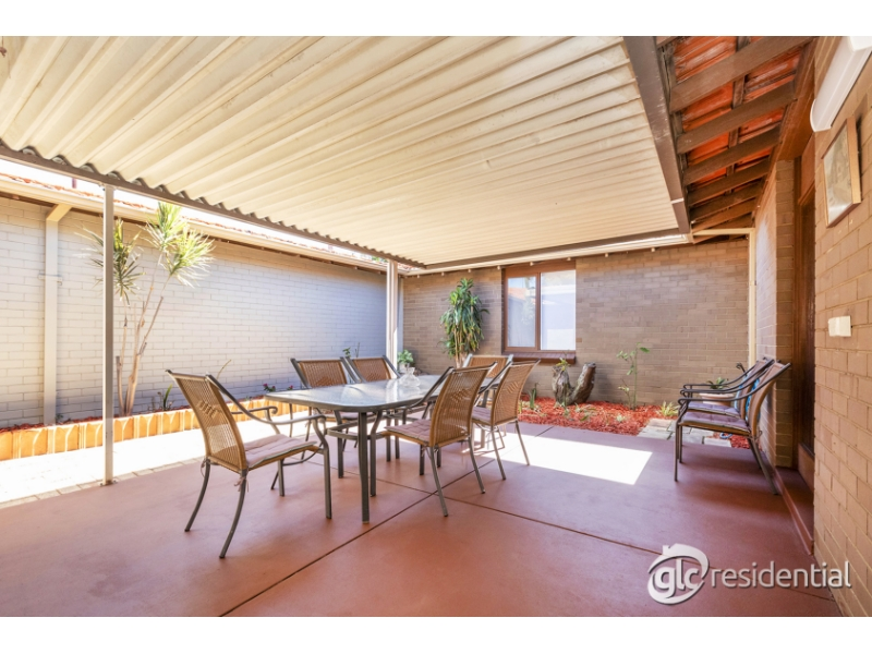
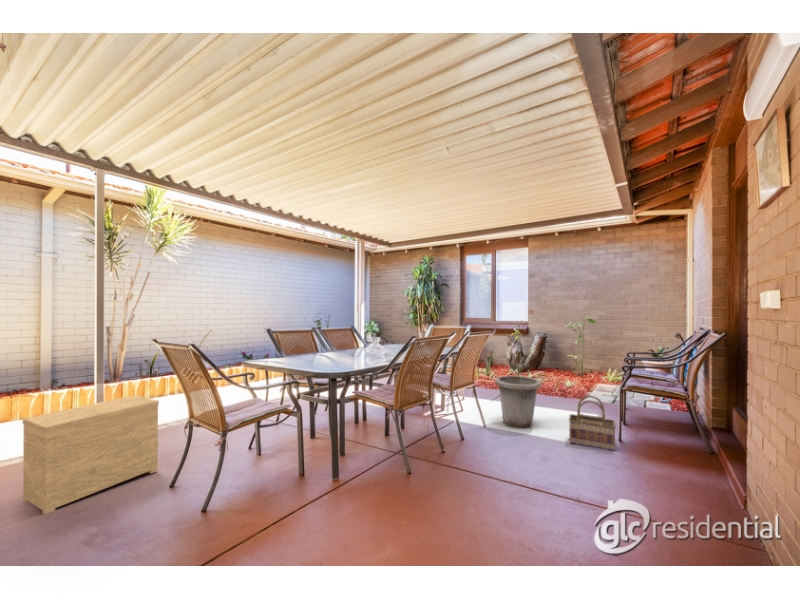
+ side table (94, 446)
+ trash can (517, 401)
+ basket (591, 420)
